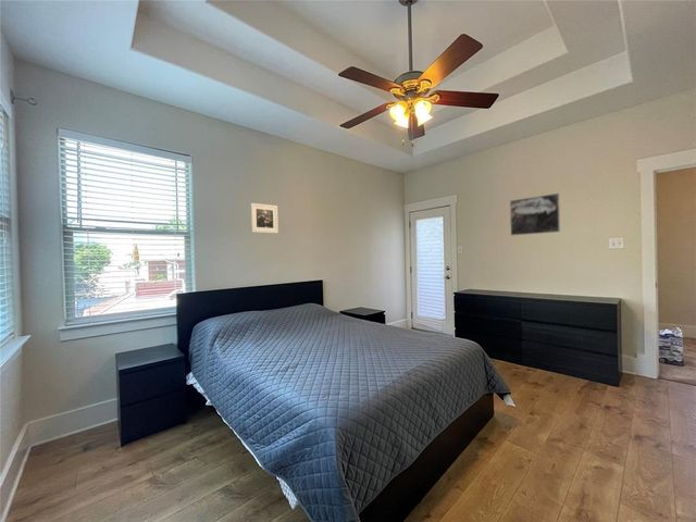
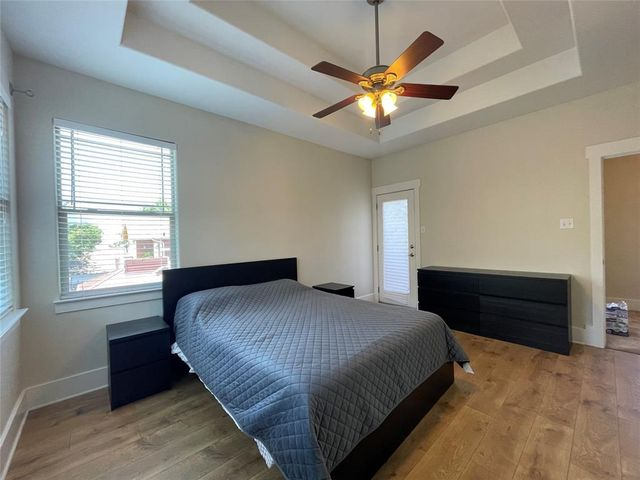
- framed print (264, 219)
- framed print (533, 215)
